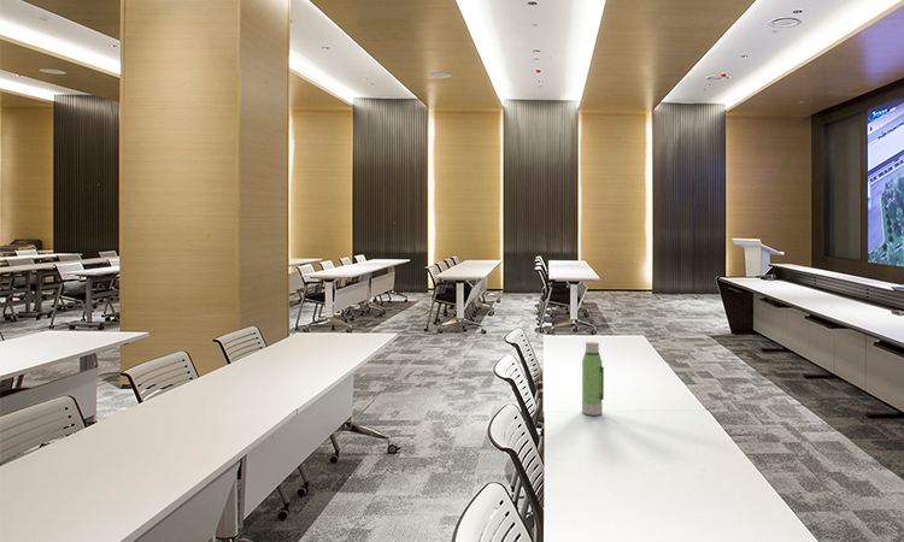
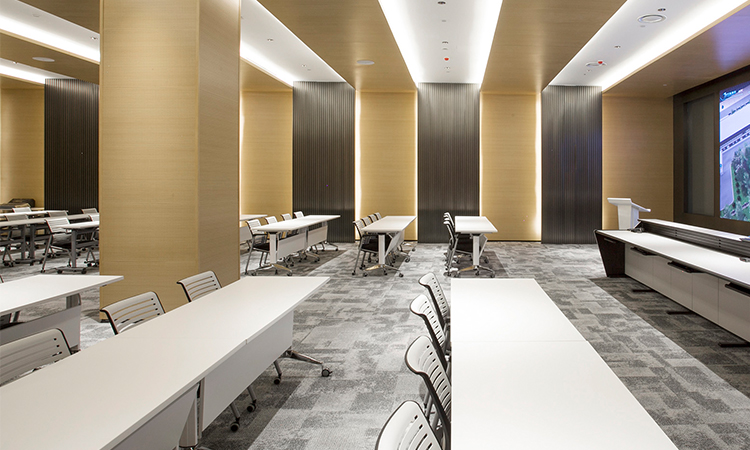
- water bottle (592, 377)
